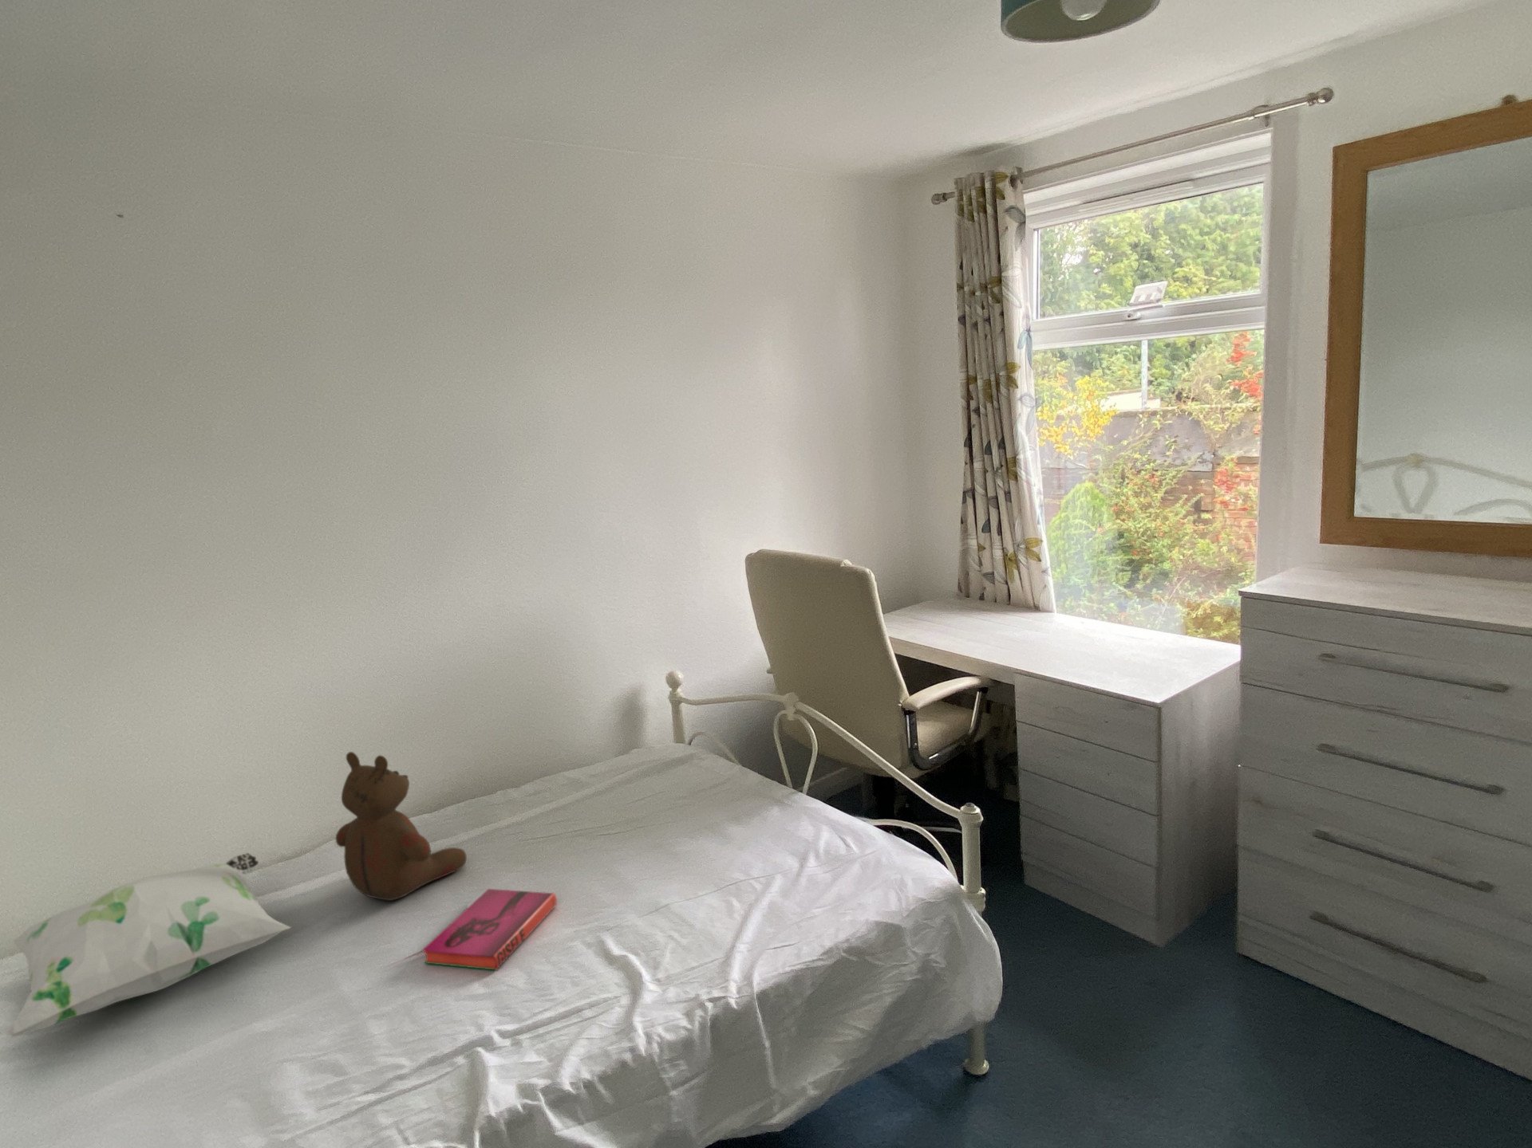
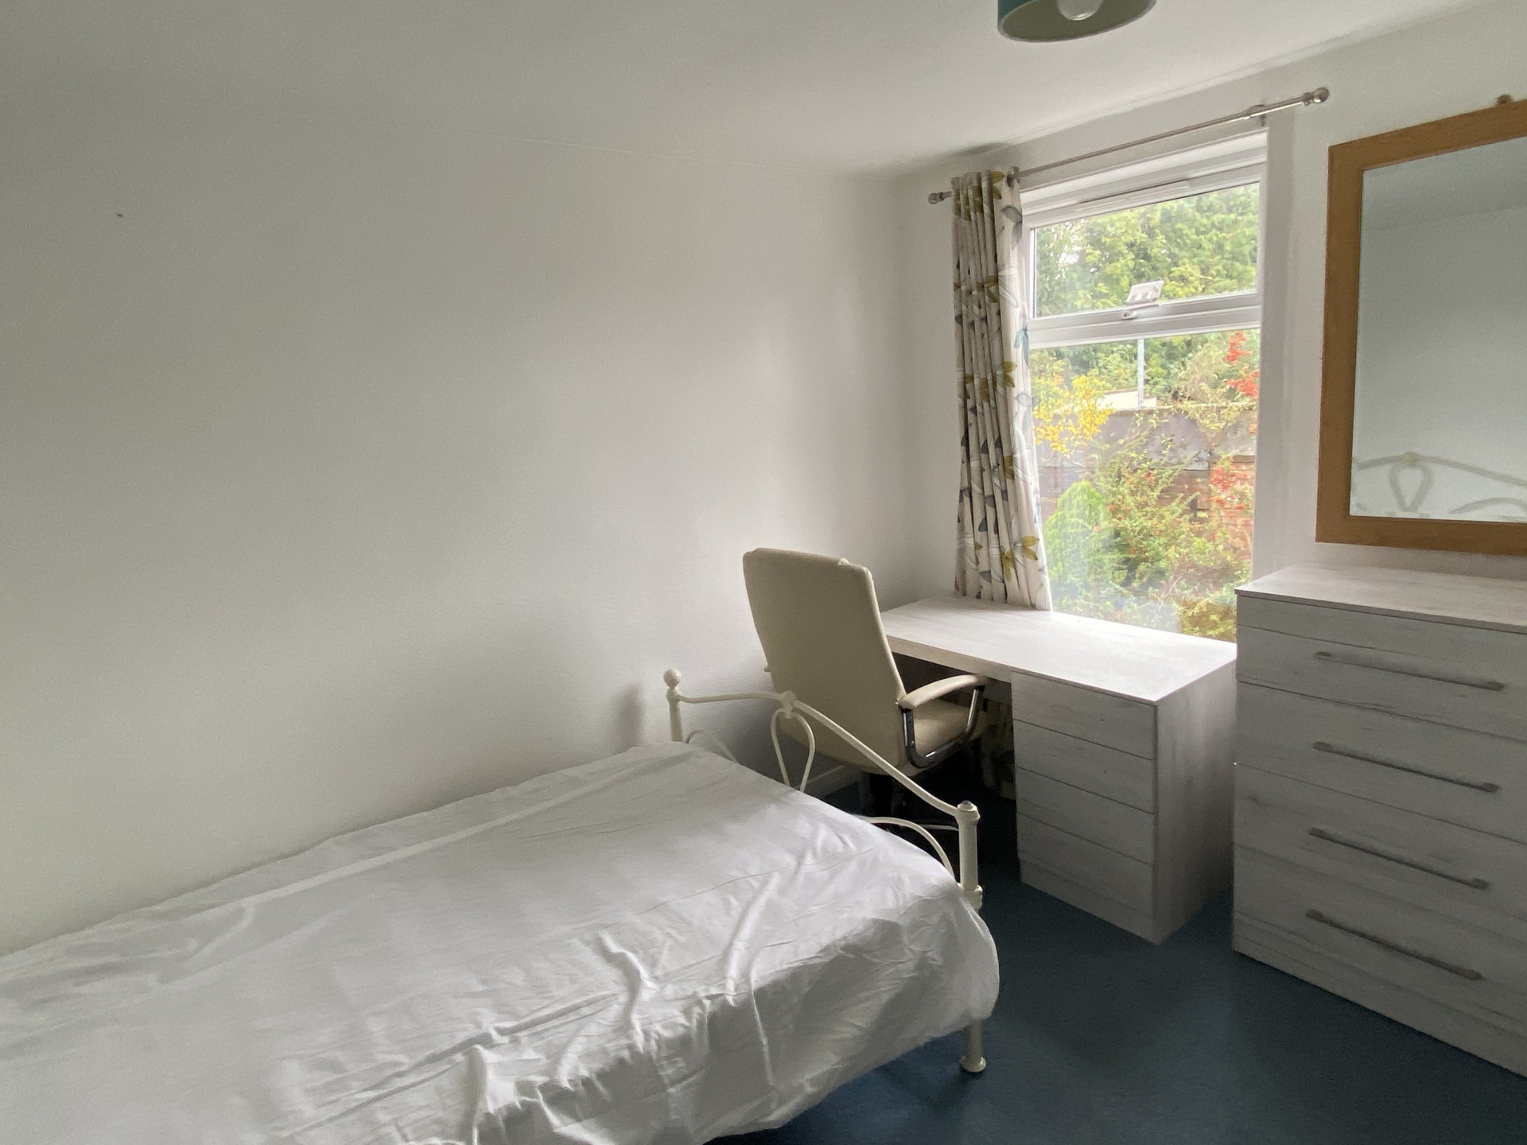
- teddy bear (397, 815)
- decorative pillow (151, 931)
- hardback book (492, 926)
